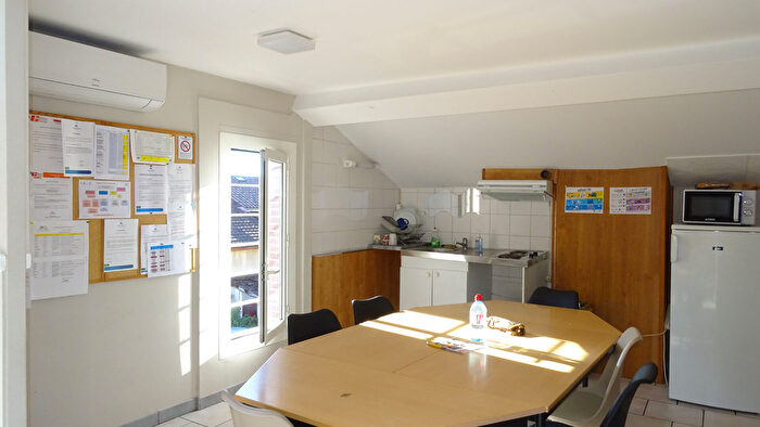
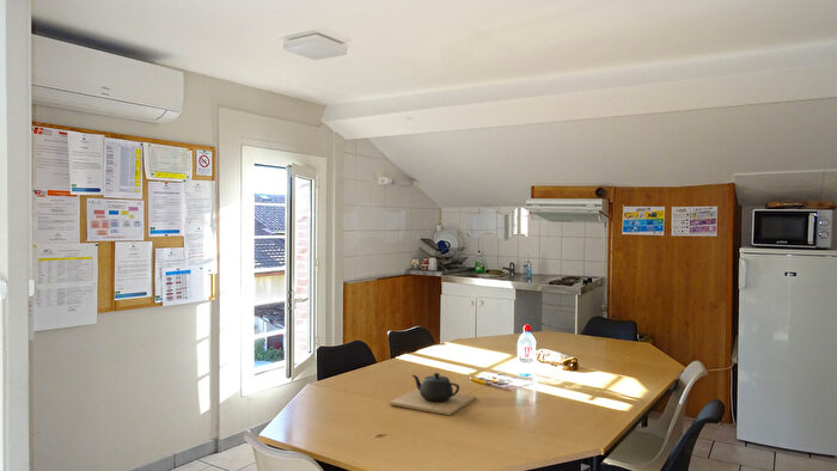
+ teapot (433, 386)
